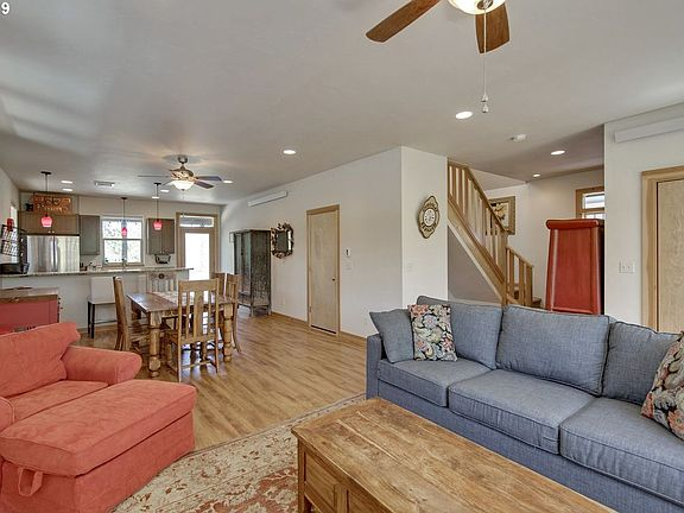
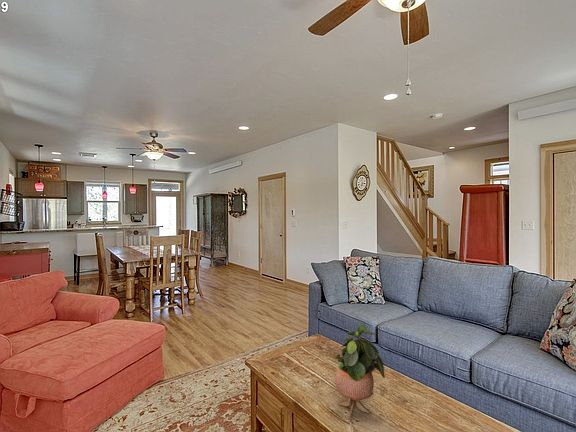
+ potted plant (359, 368)
